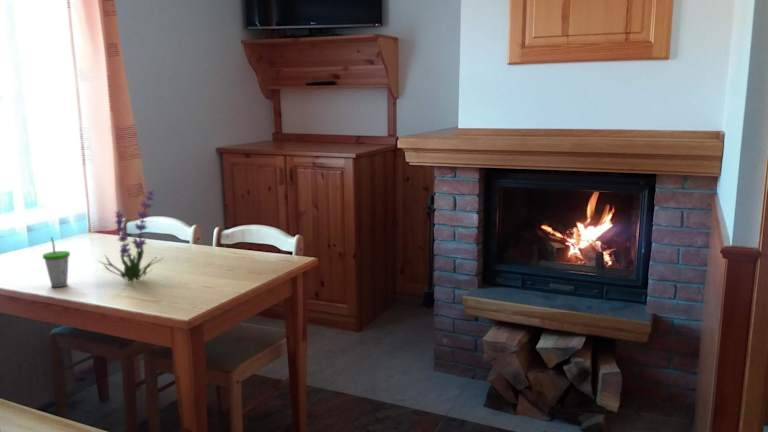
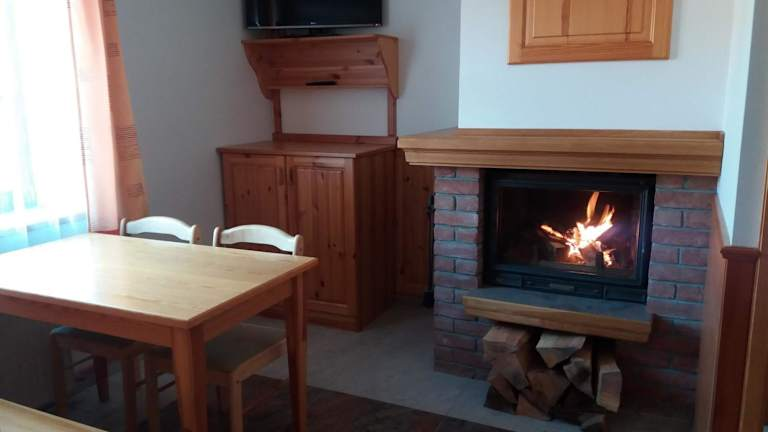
- plant (134, 237)
- cup (57, 262)
